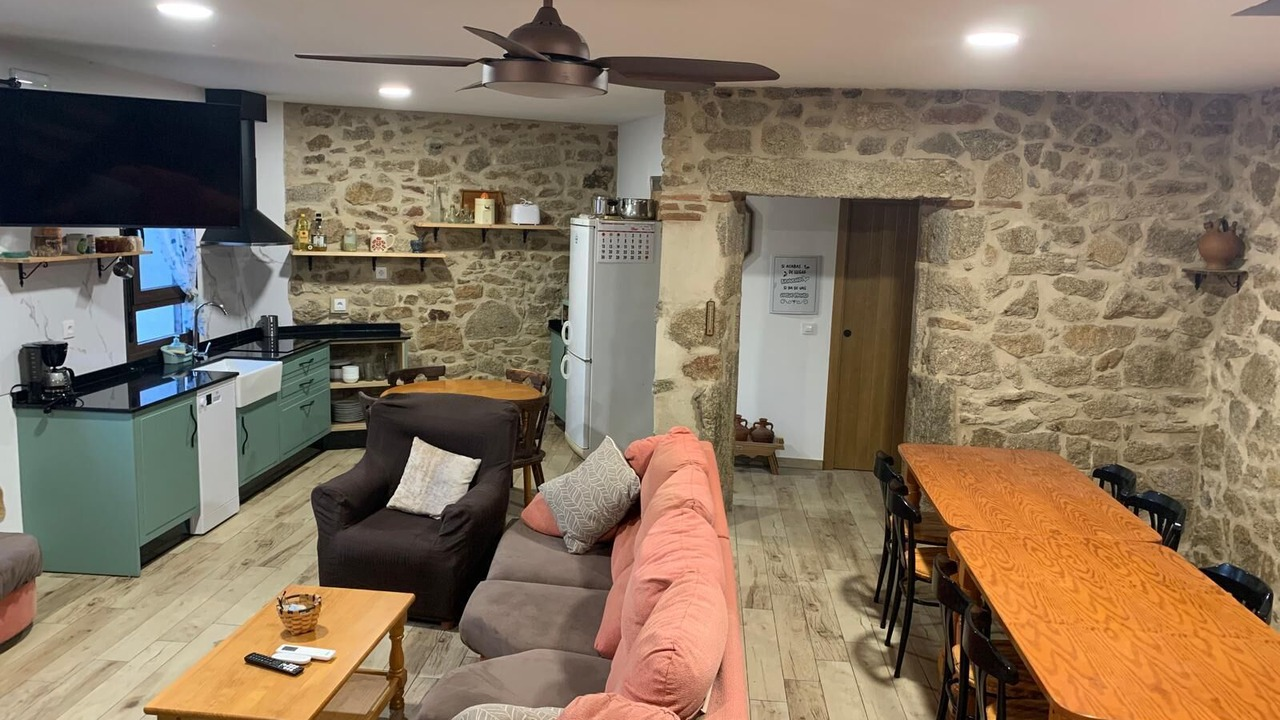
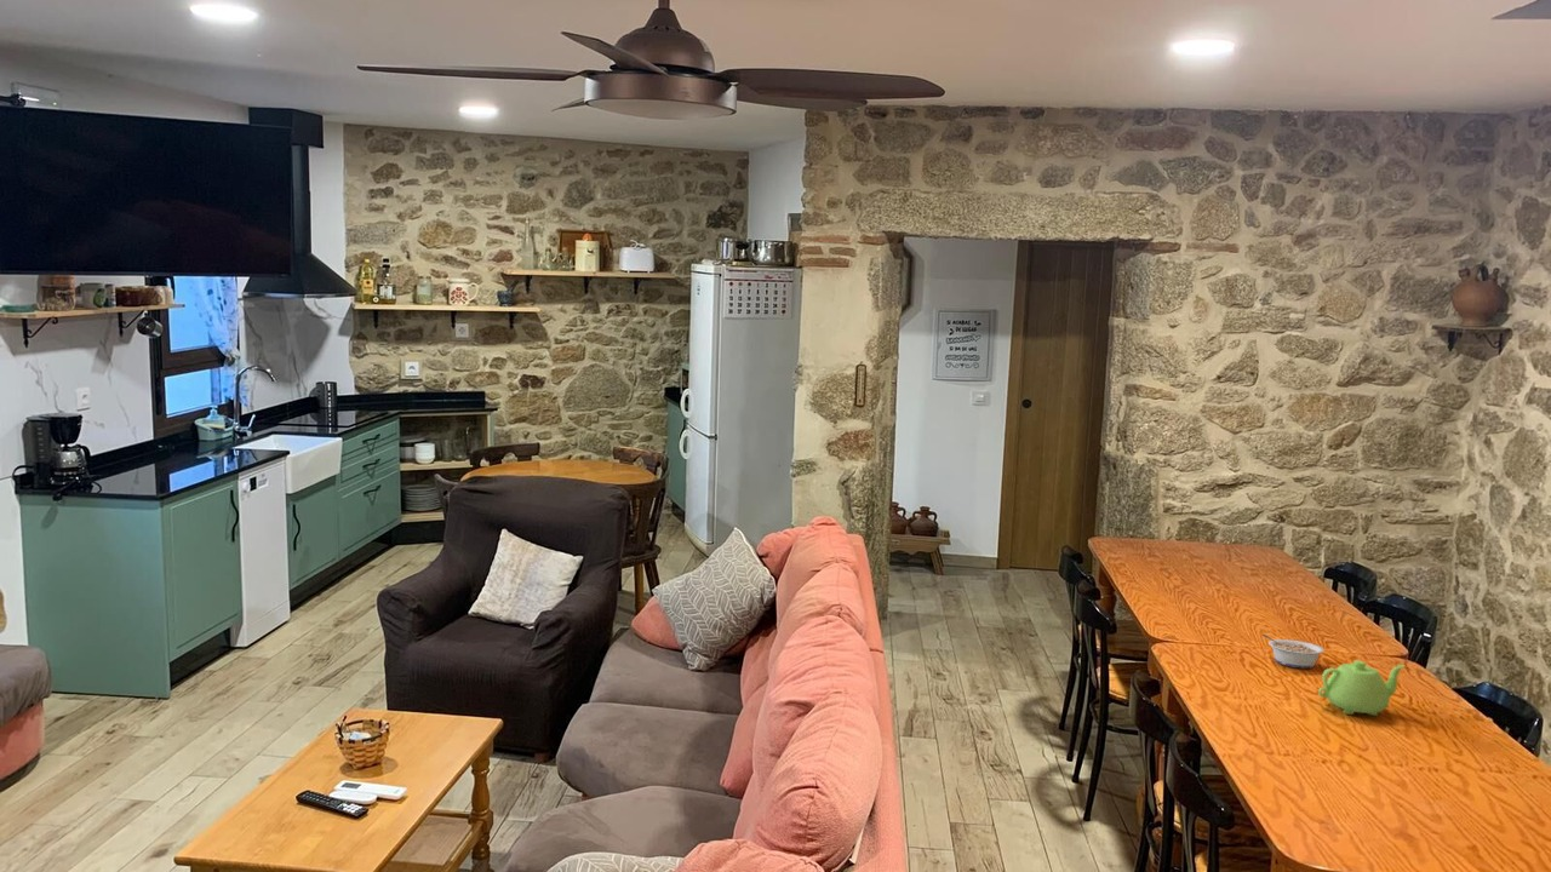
+ legume (1293, 653)
+ teapot (1361, 685)
